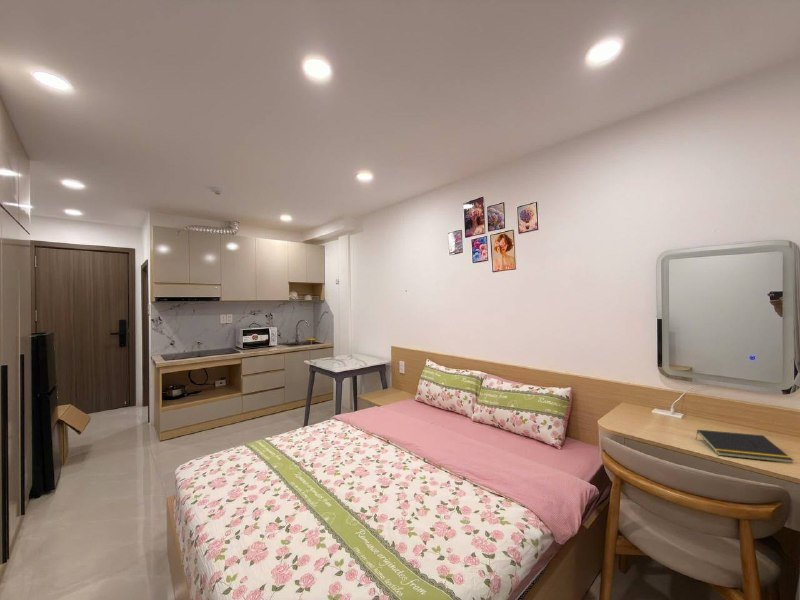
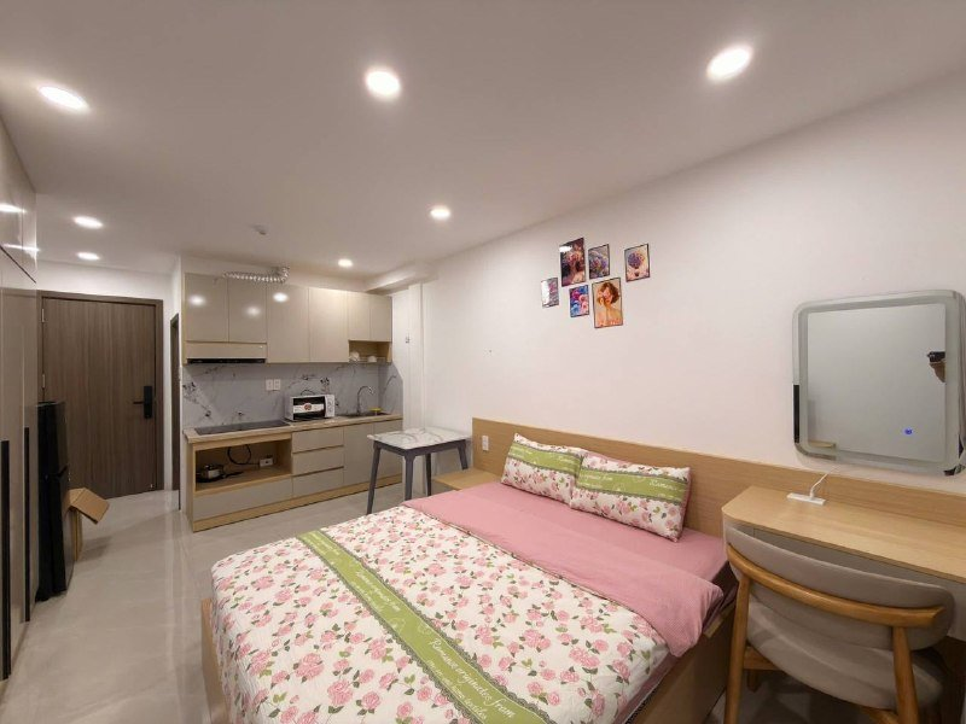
- notepad (741, 445)
